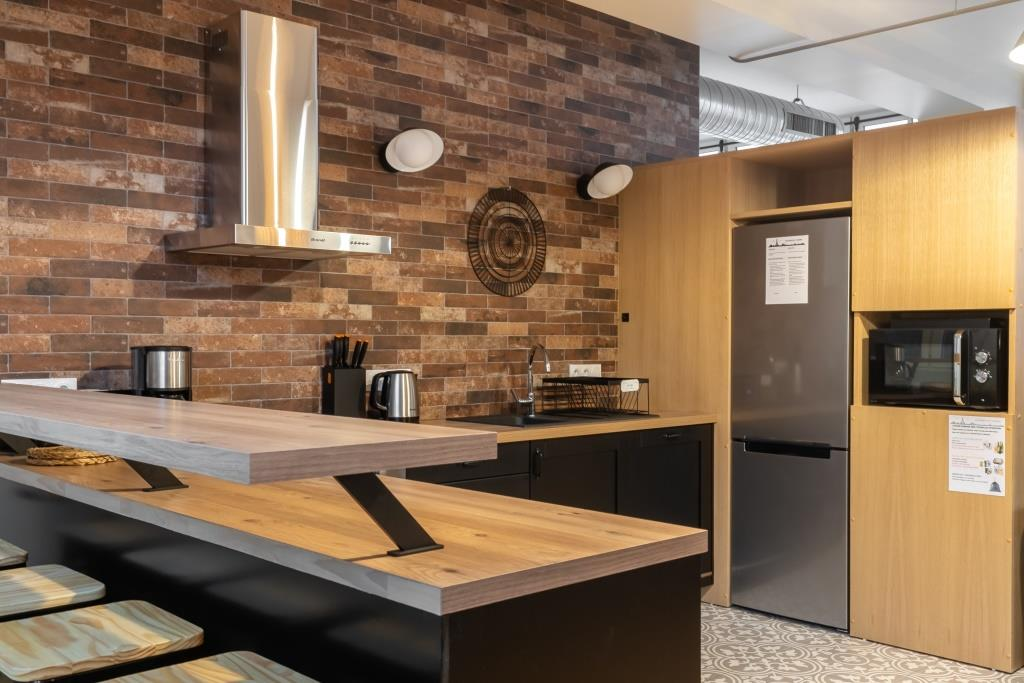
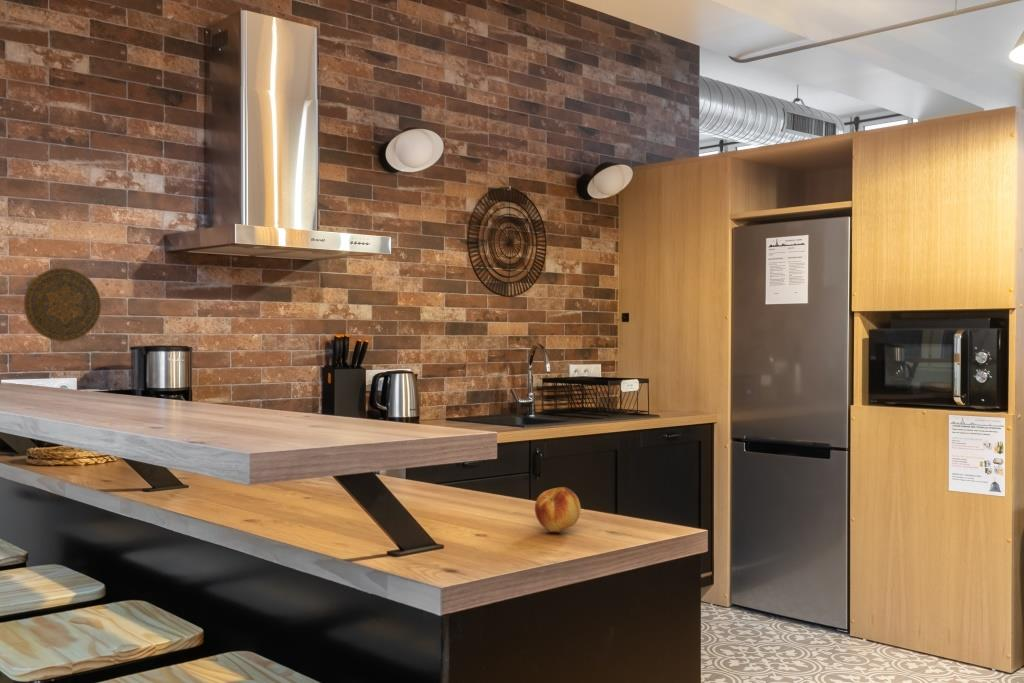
+ fruit (557, 509)
+ decorative plate (64, 304)
